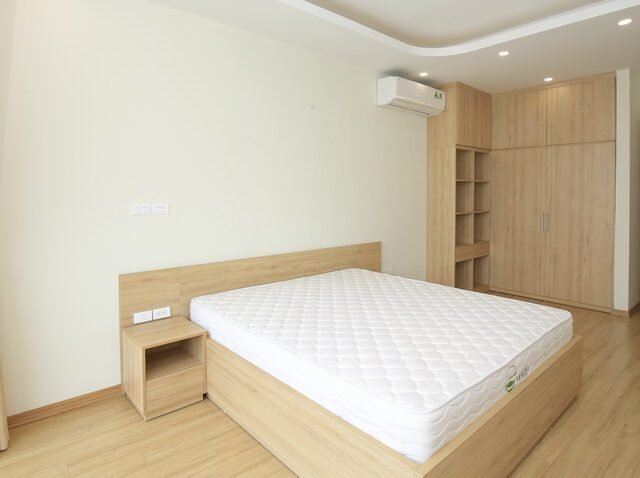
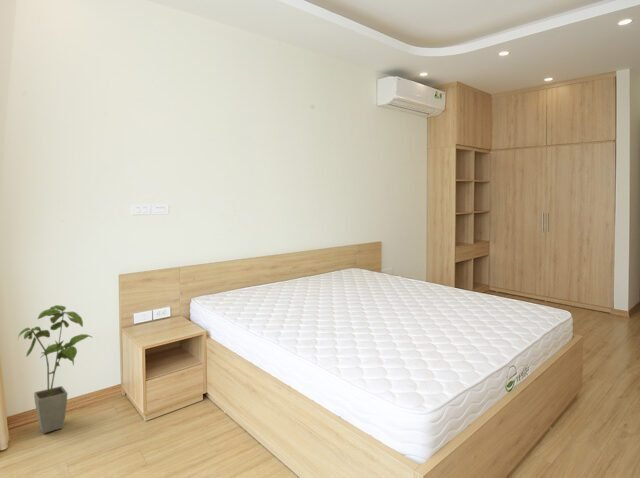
+ house plant (59, 365)
